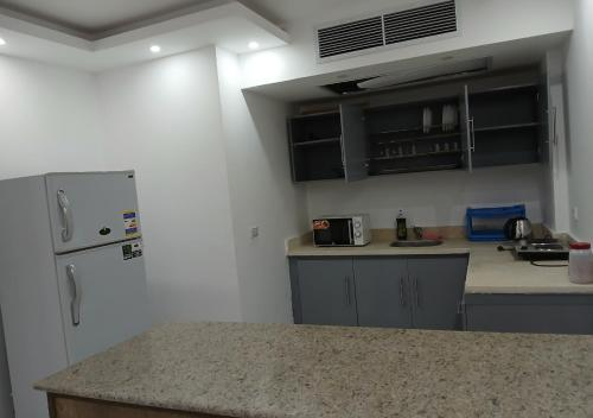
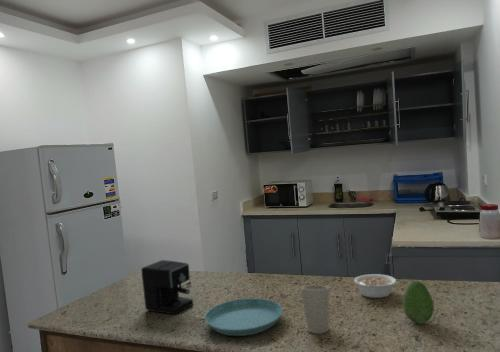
+ coffee maker (181, 278)
+ cup (316, 306)
+ fruit (418, 301)
+ legume (376, 285)
+ saucer (244, 317)
